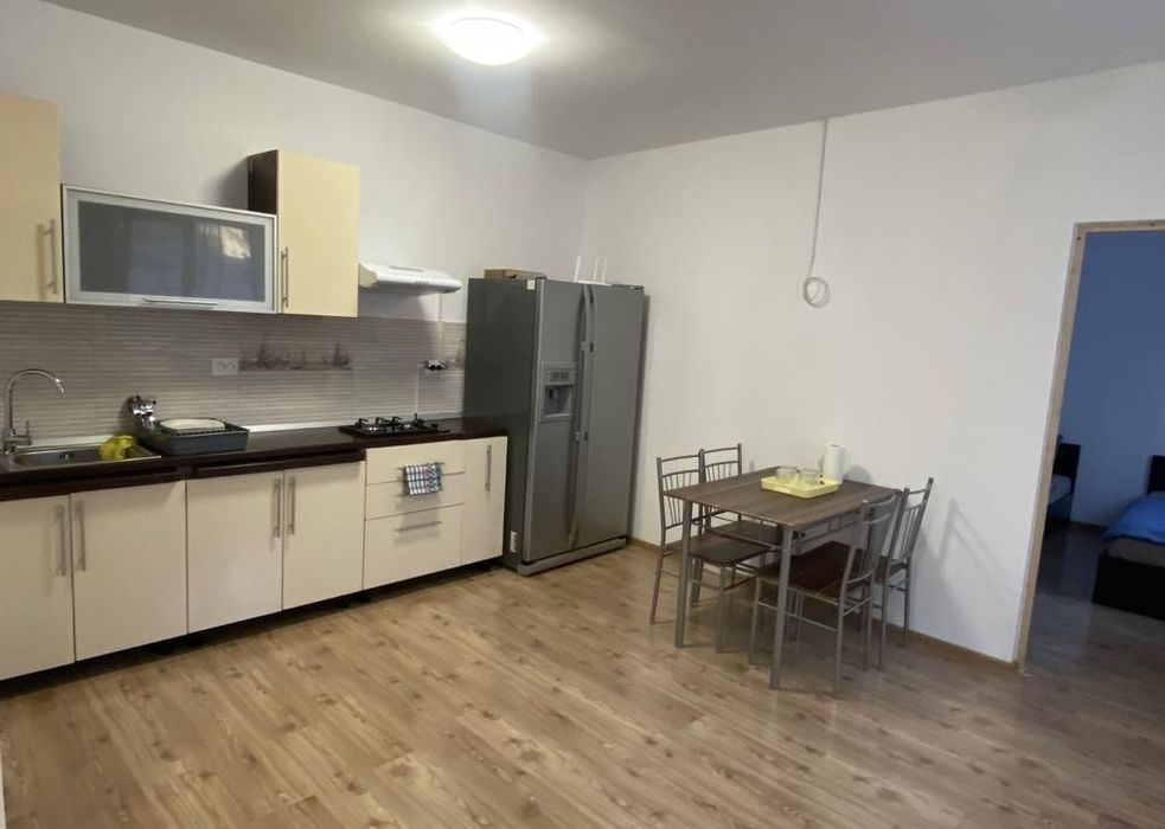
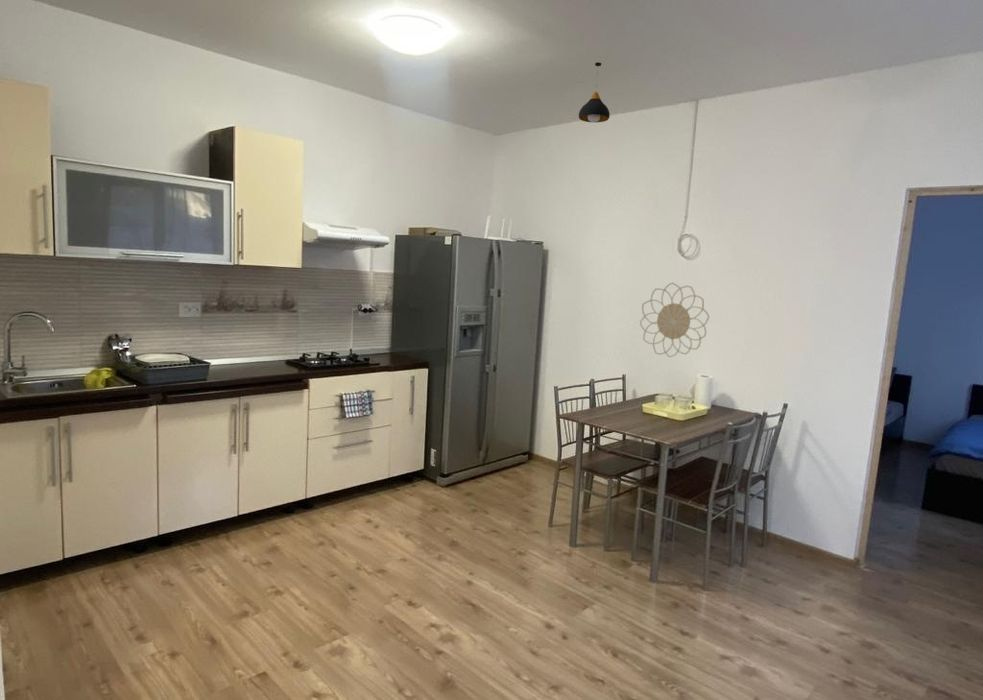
+ pendant light (595, 92)
+ decorative wall piece (673, 320)
